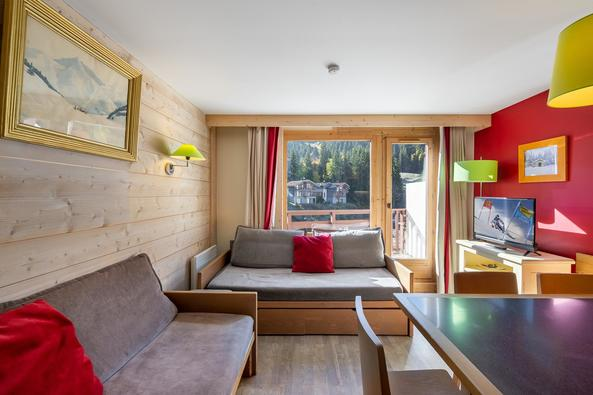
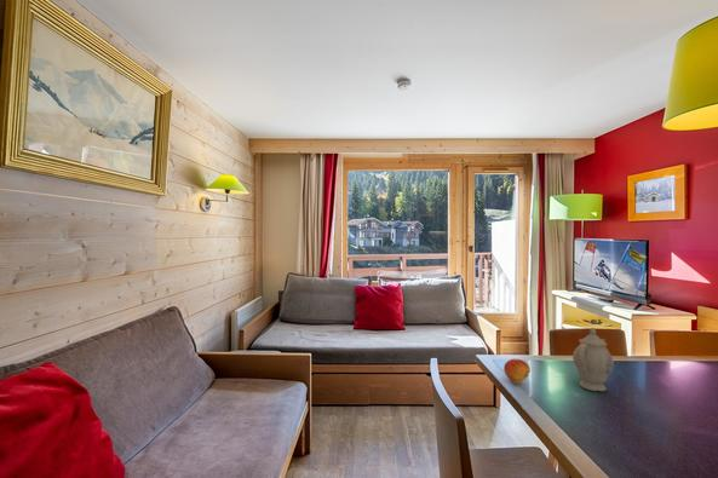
+ fruit (516, 370)
+ chinaware (592, 357)
